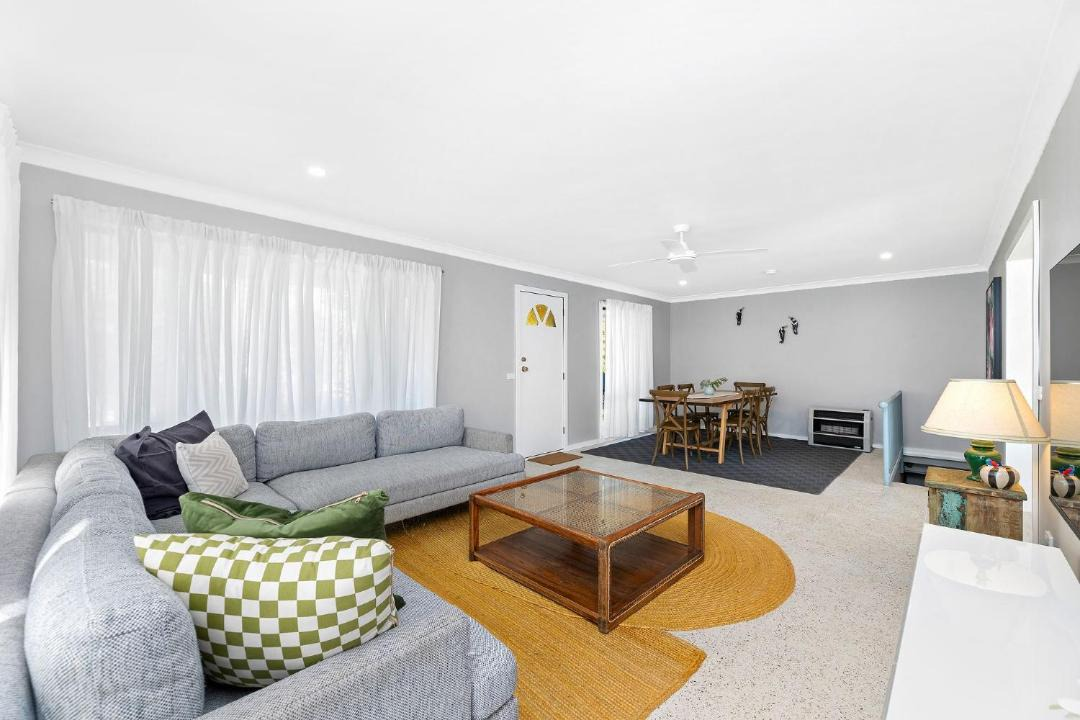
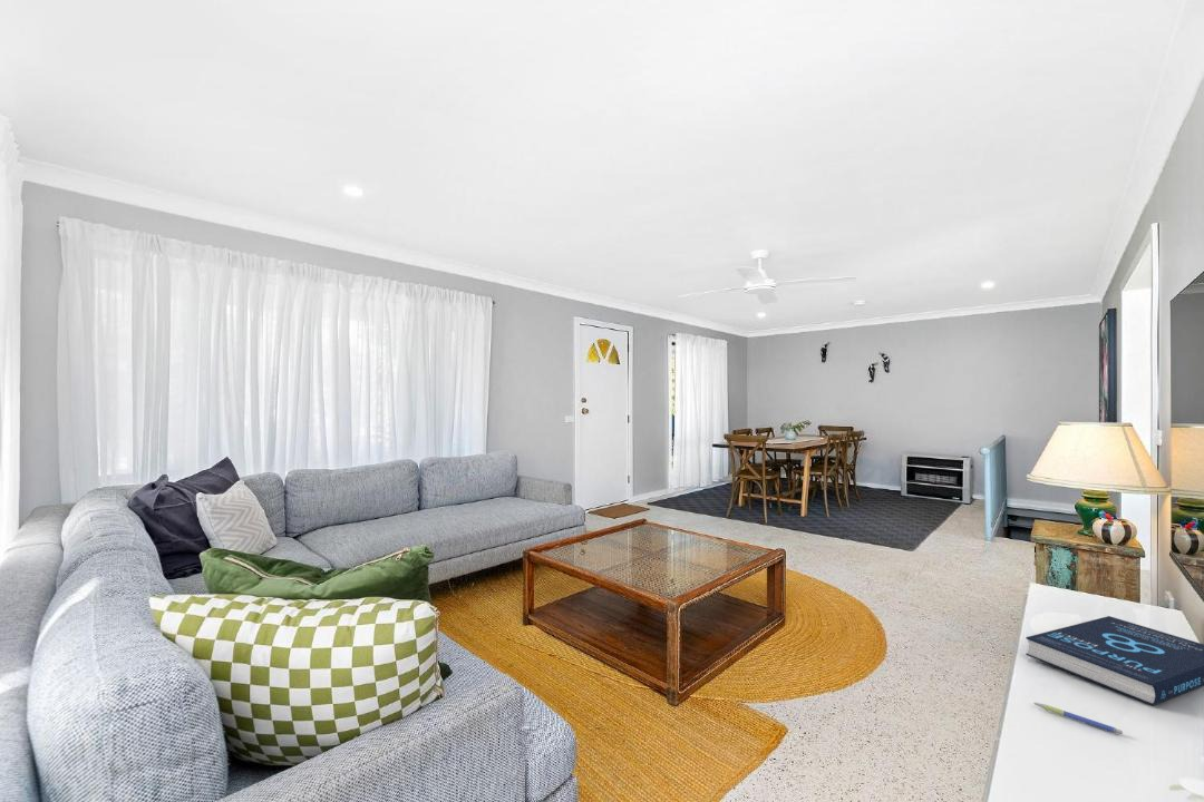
+ book (1129, 655)
+ pen (1075, 716)
